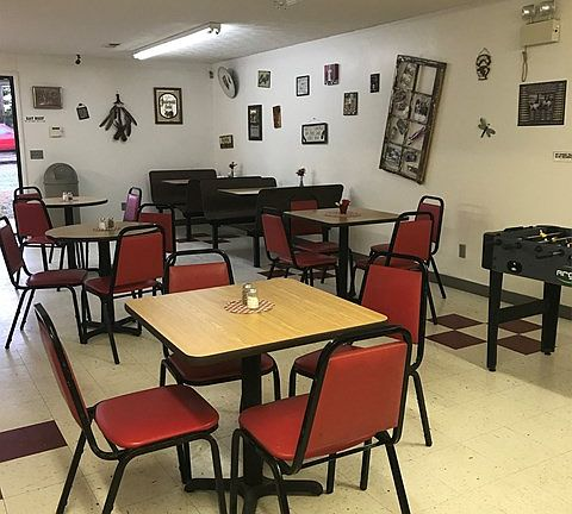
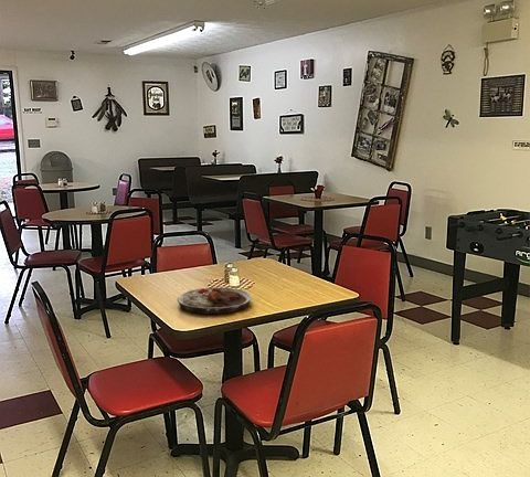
+ plate (214, 297)
